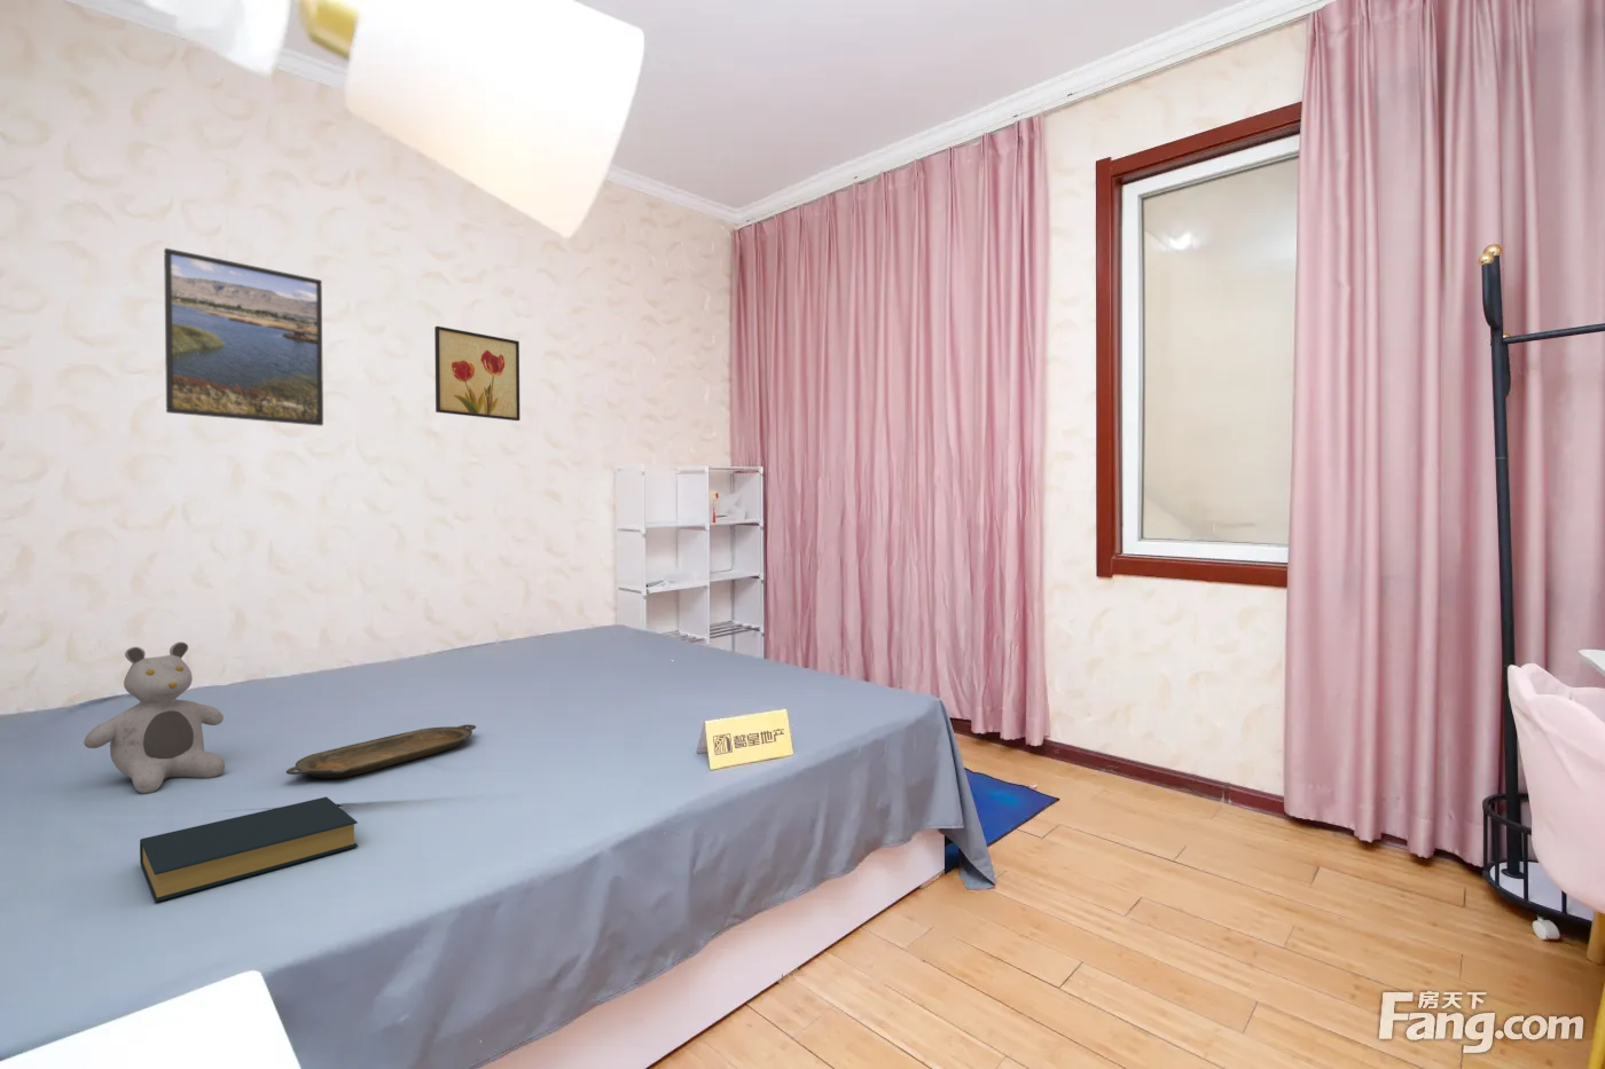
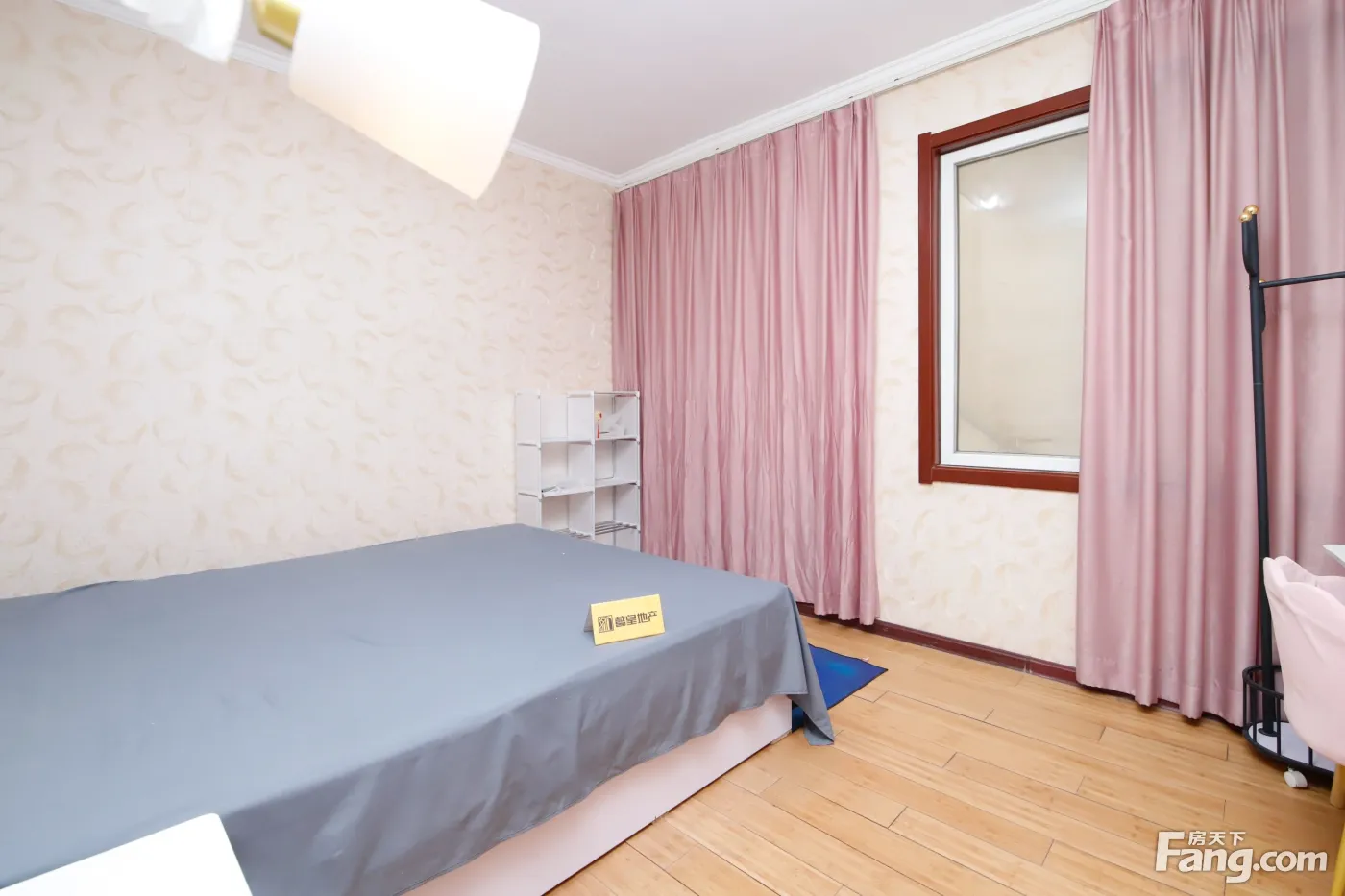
- hardback book (251, 842)
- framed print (248, 341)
- wall art (479, 375)
- serving tray (390, 750)
- teddy bear (165, 712)
